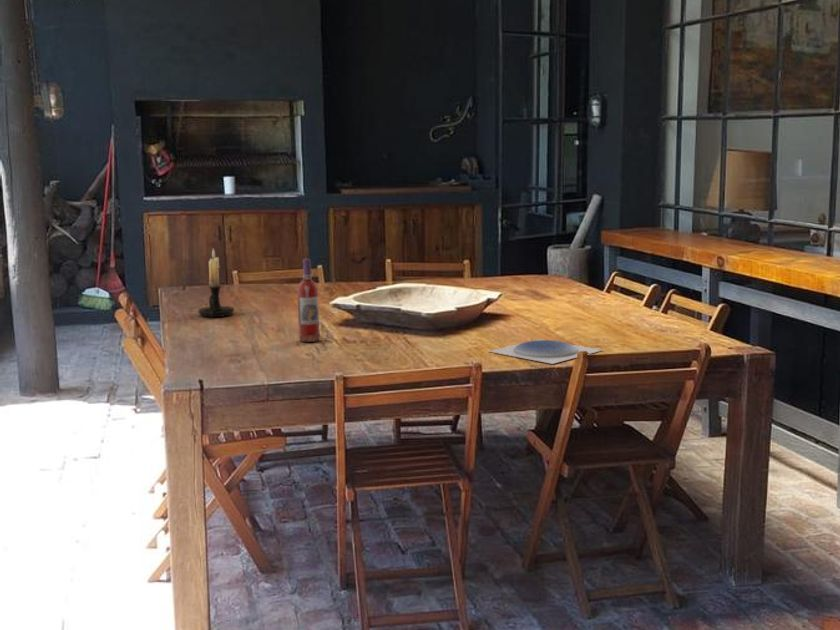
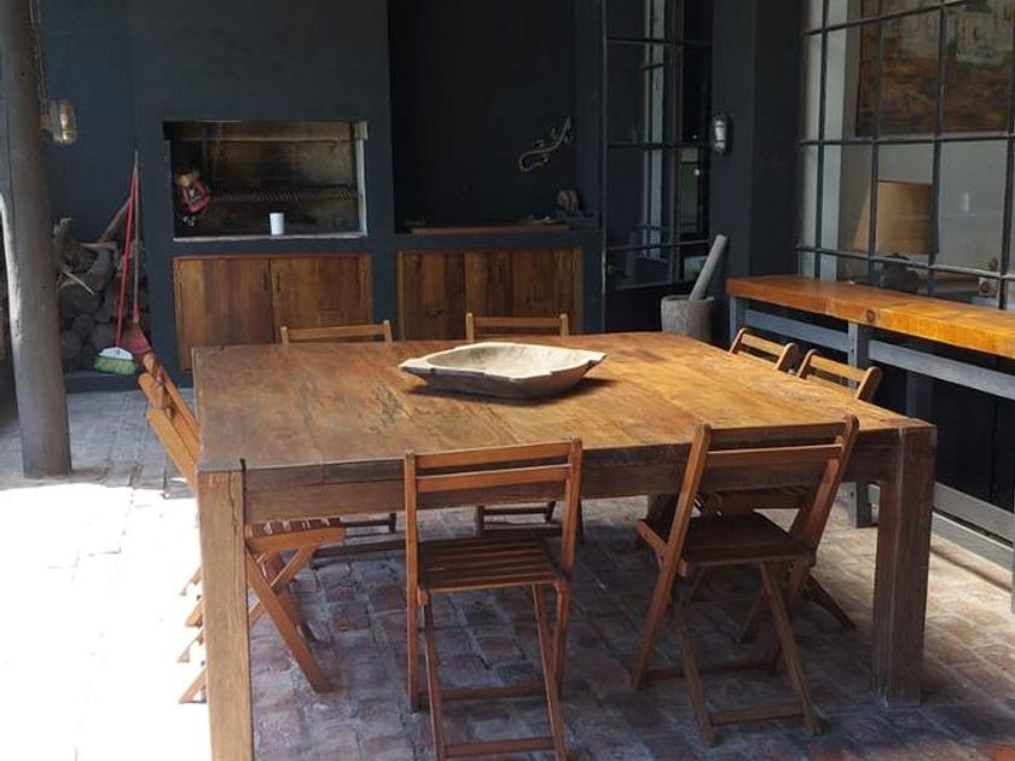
- plate (545, 346)
- wine bottle (308, 300)
- candle holder (213, 282)
